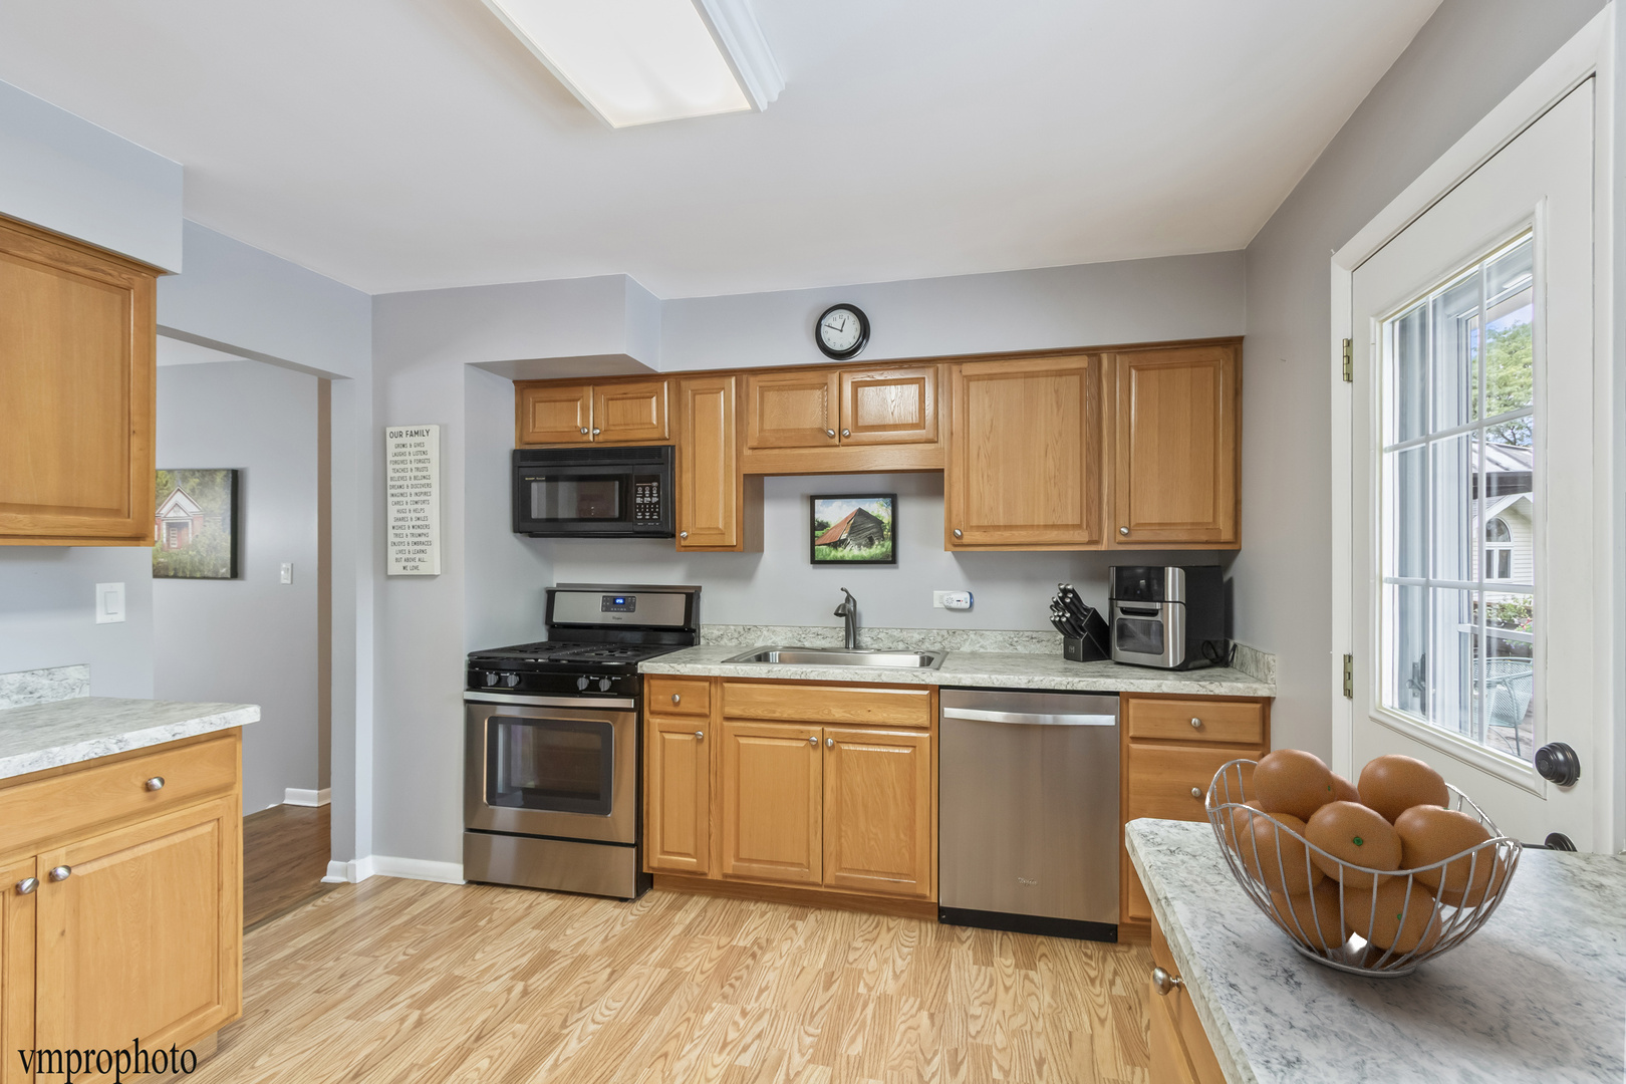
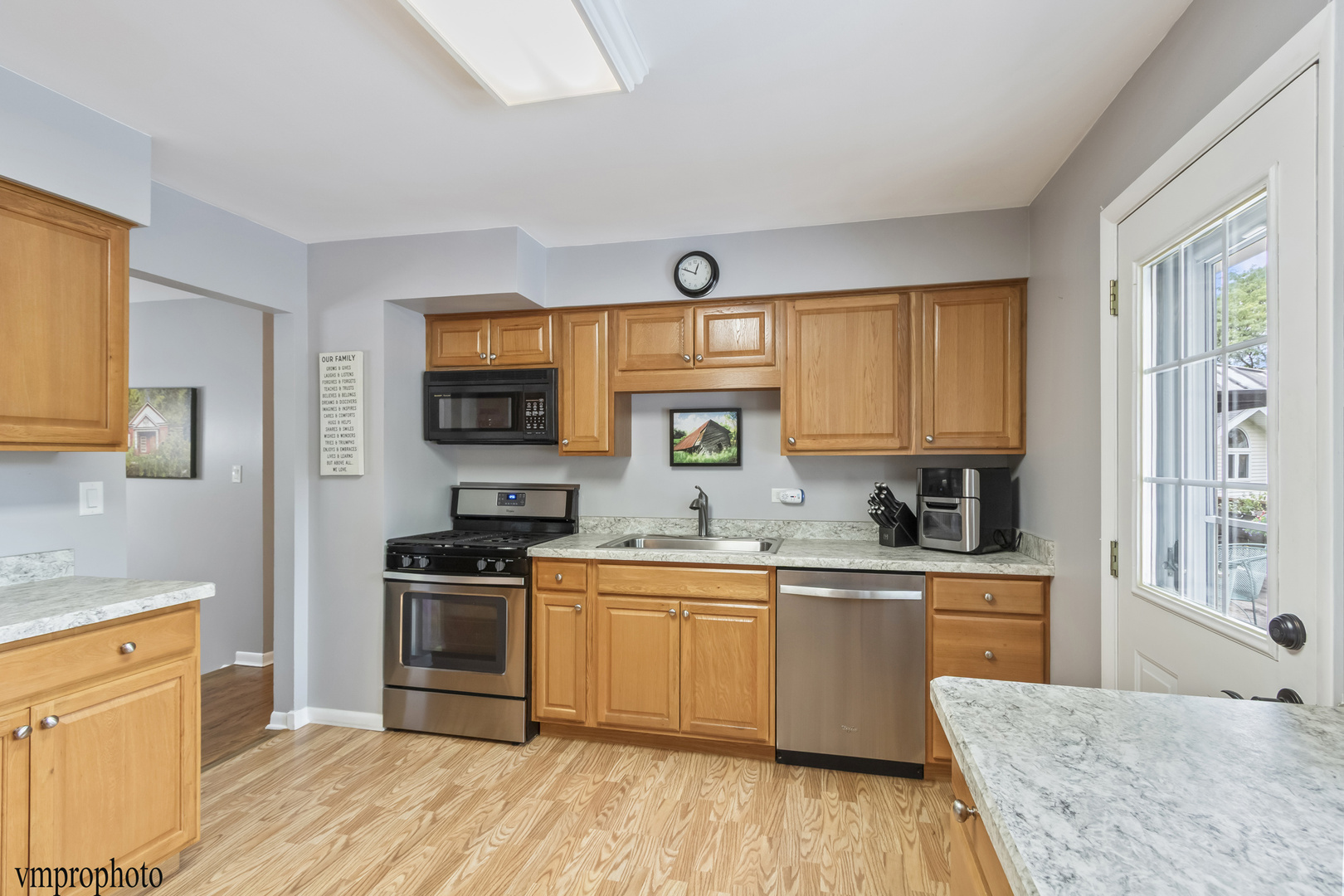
- fruit basket (1348, 852)
